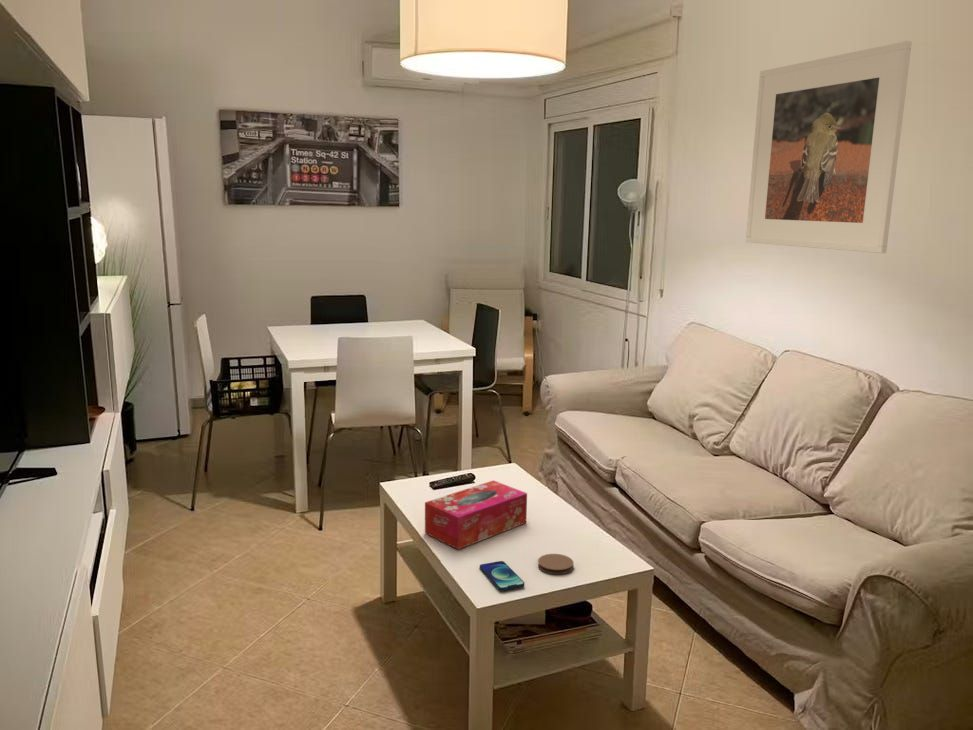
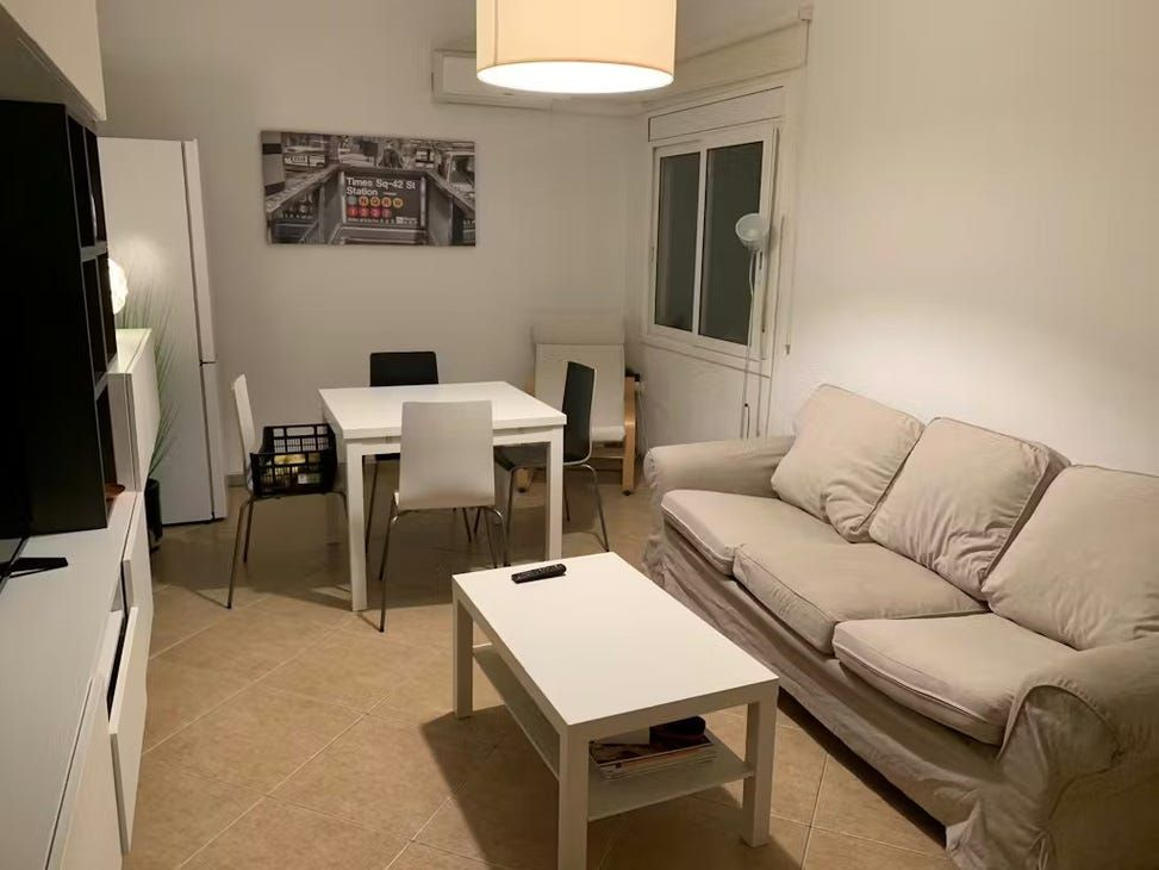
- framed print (817, 154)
- tissue box (476, 512)
- coaster (555, 563)
- smartphone (501, 575)
